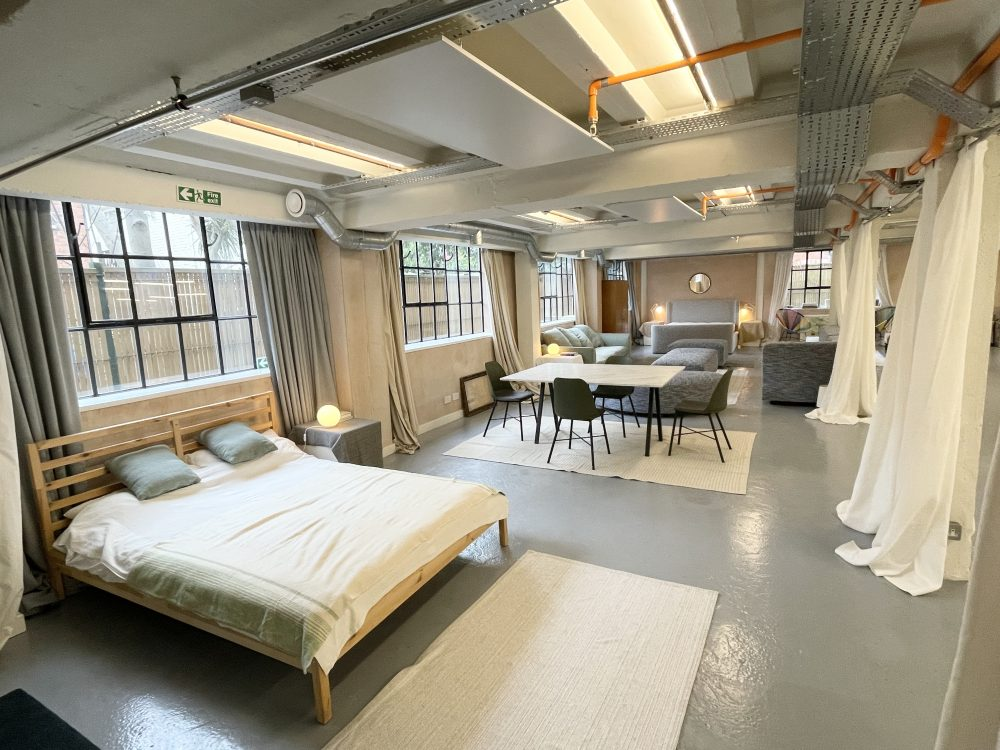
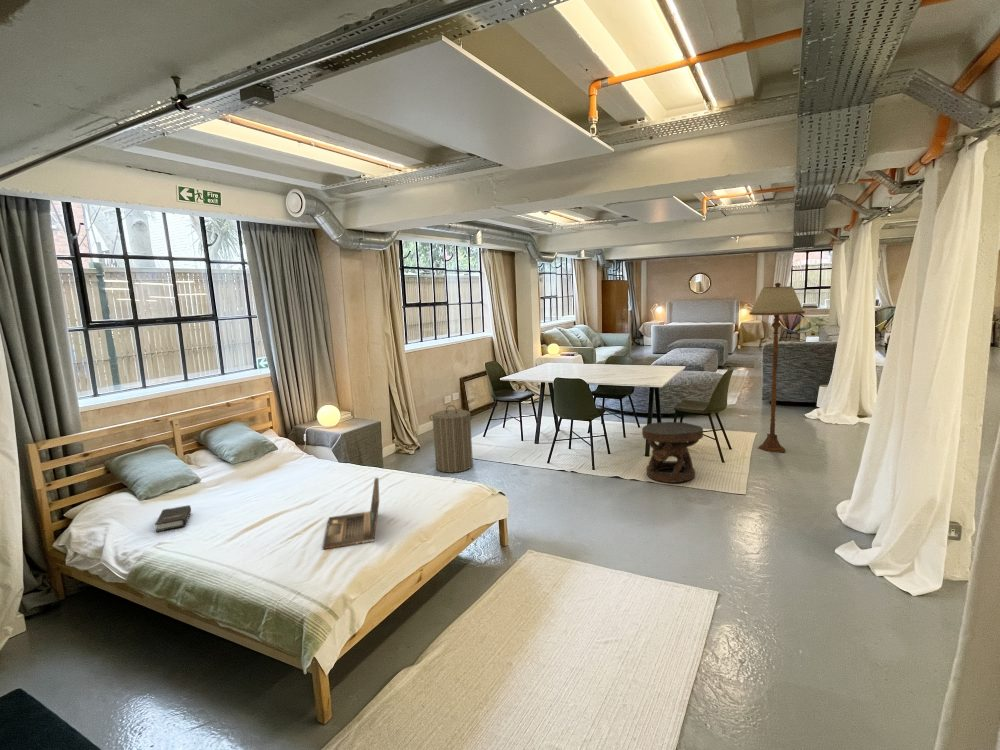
+ floor lamp (774, 368)
+ hardback book (174, 517)
+ laundry hamper (452, 436)
+ laptop (352, 514)
+ side table (670, 450)
